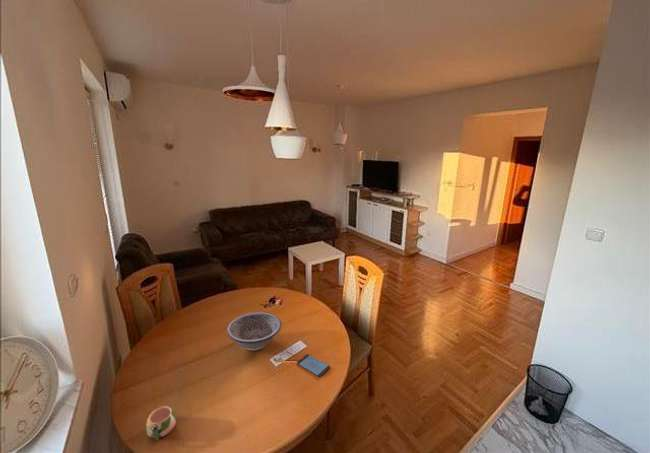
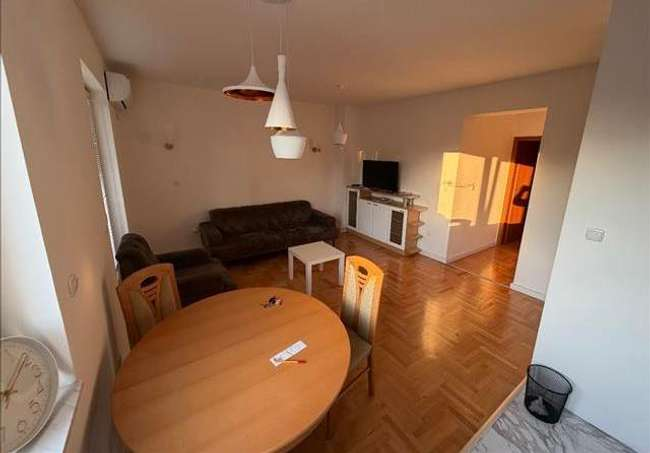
- mug (160, 424)
- smartphone (313, 365)
- decorative bowl (255, 334)
